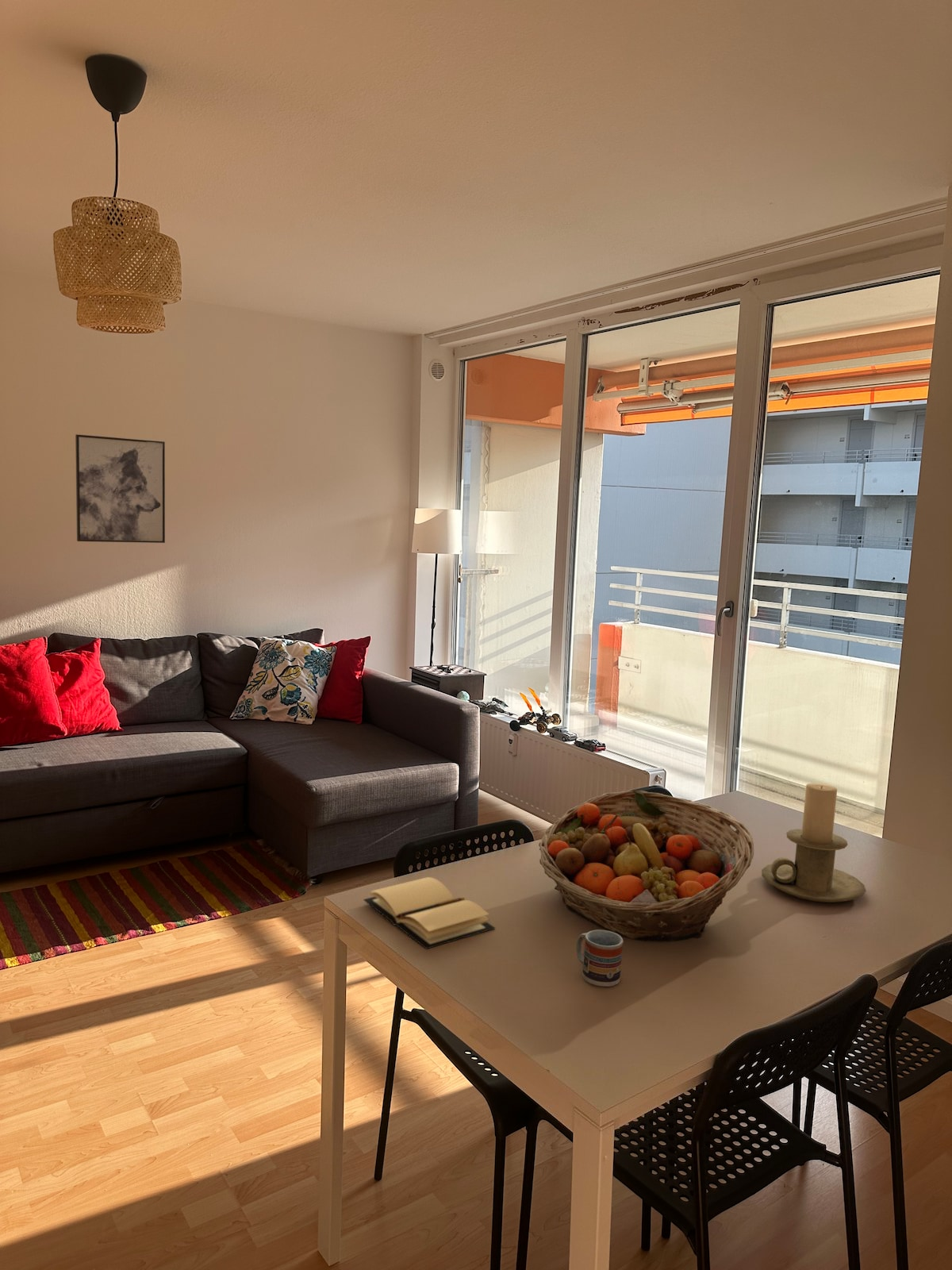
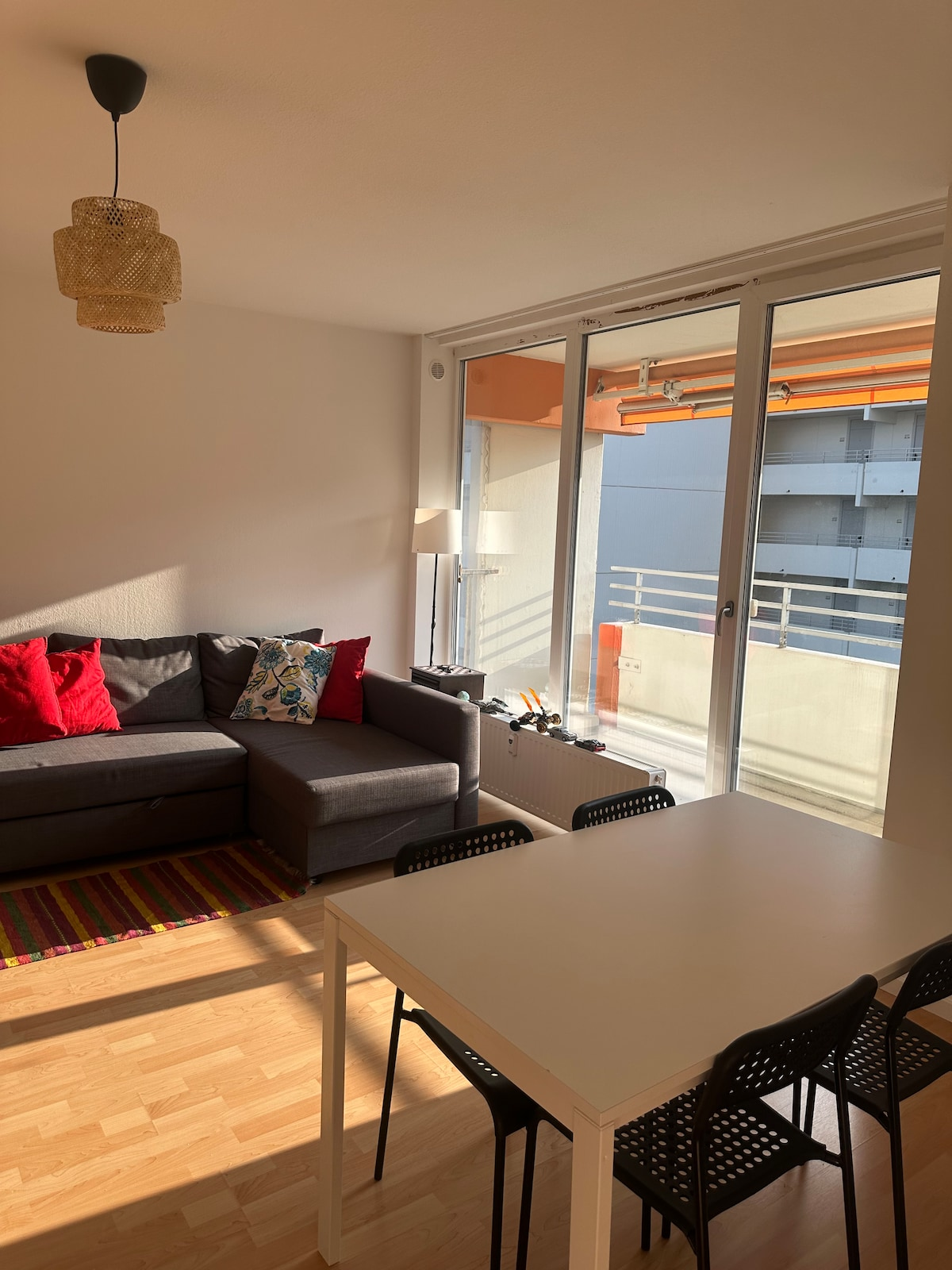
- wall art (121, 490)
- book (429, 906)
- cup (597, 954)
- candle holder (816, 836)
- fruit basket (641, 861)
